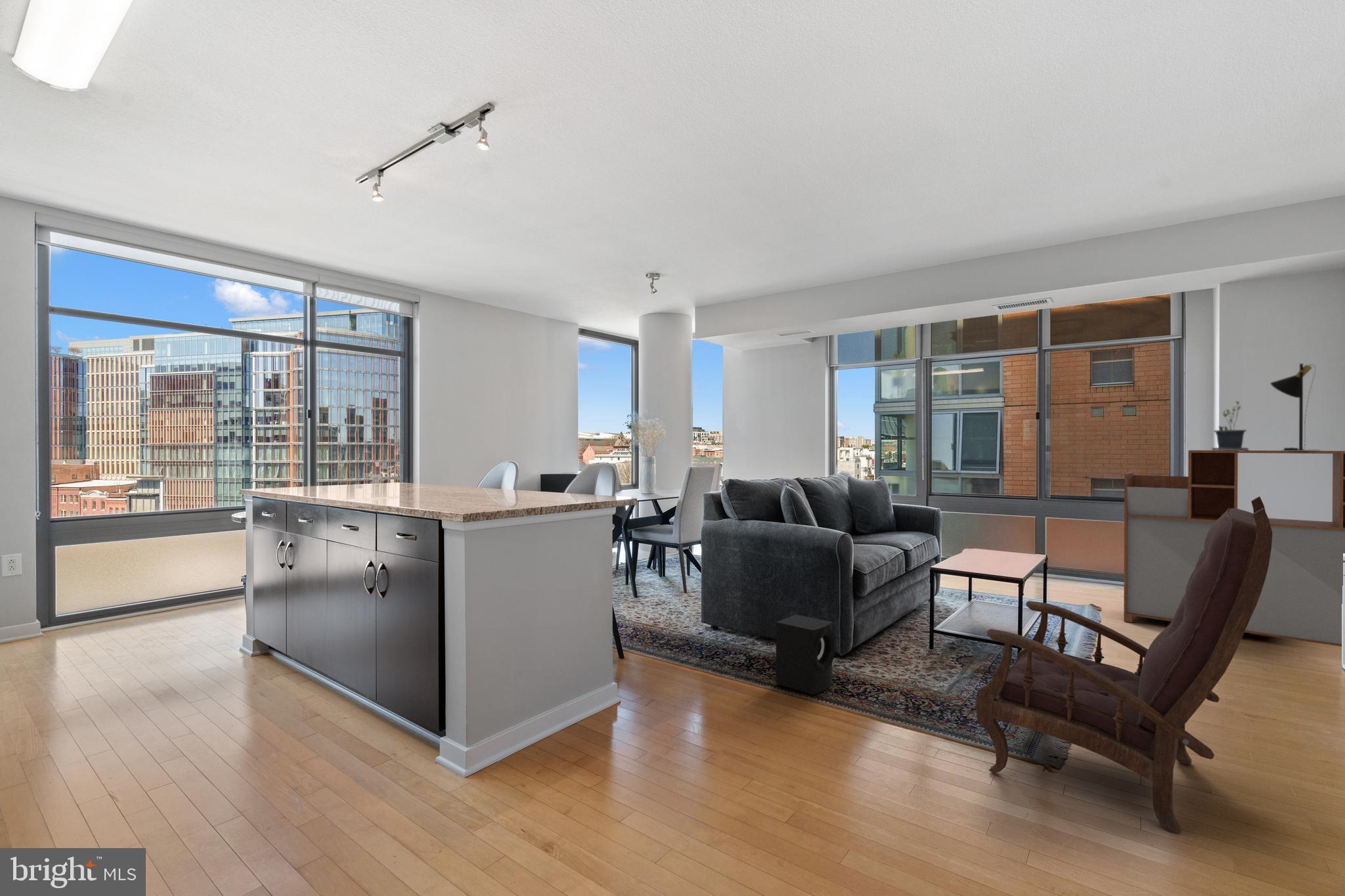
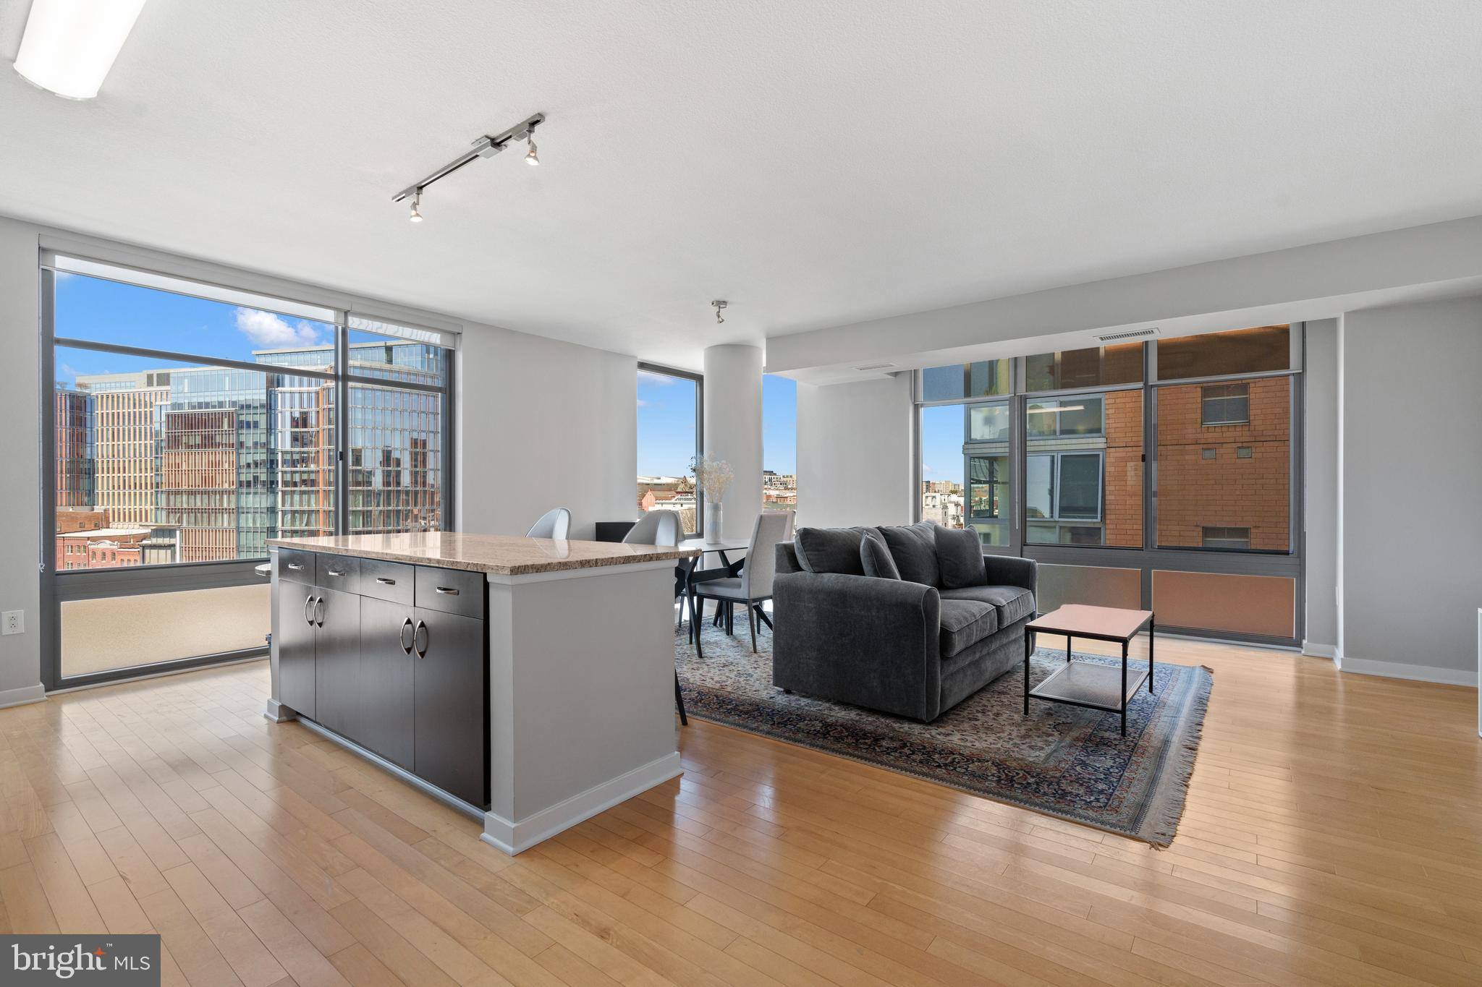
- table lamp (1299, 407)
- potted plant (1231, 425)
- armchair (1118, 635)
- speaker (805, 653)
- storage cabinet (1271, 545)
